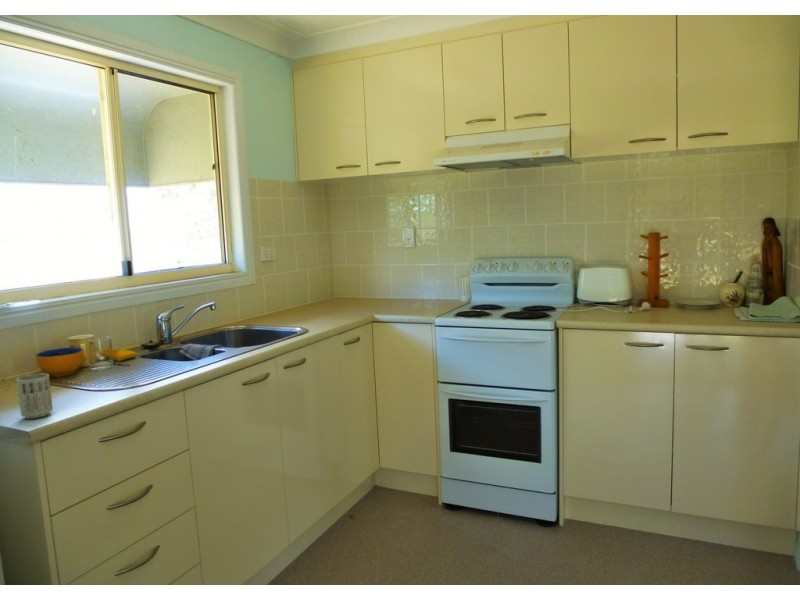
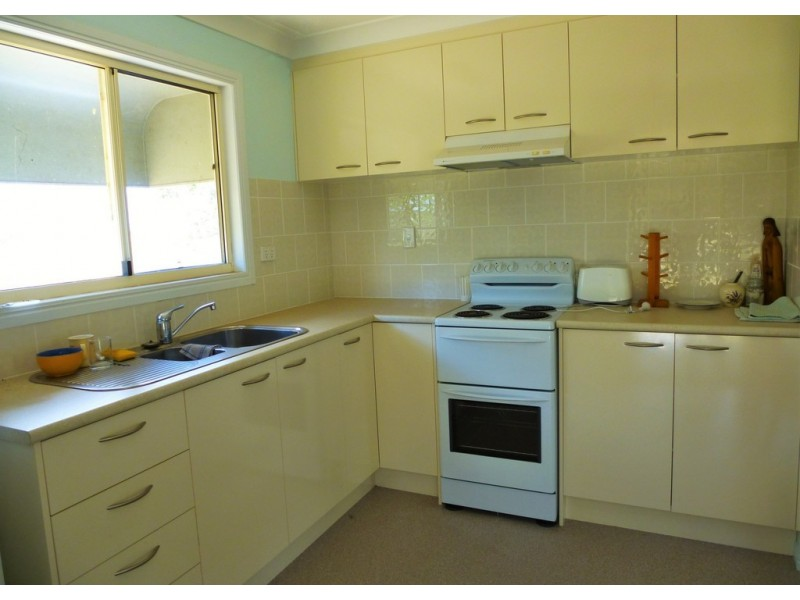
- cup (35, 395)
